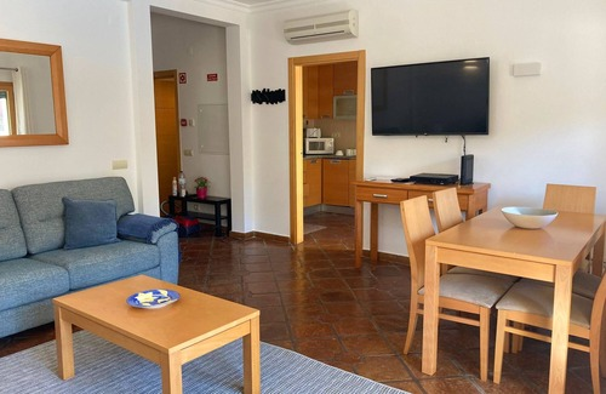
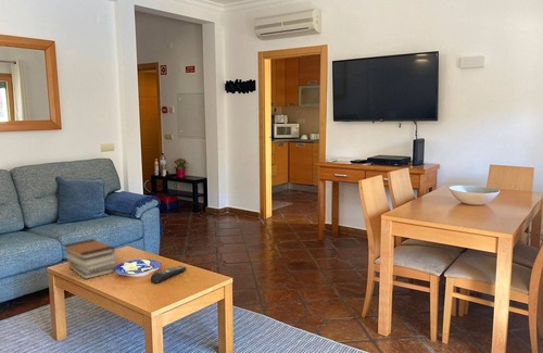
+ book stack (89, 257)
+ remote control (168, 273)
